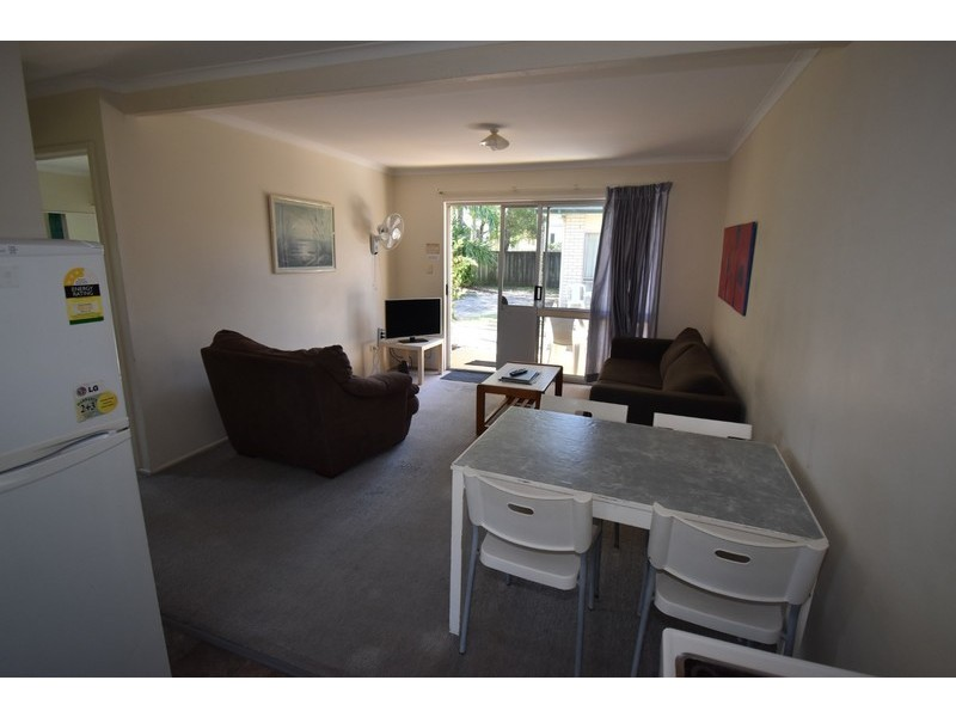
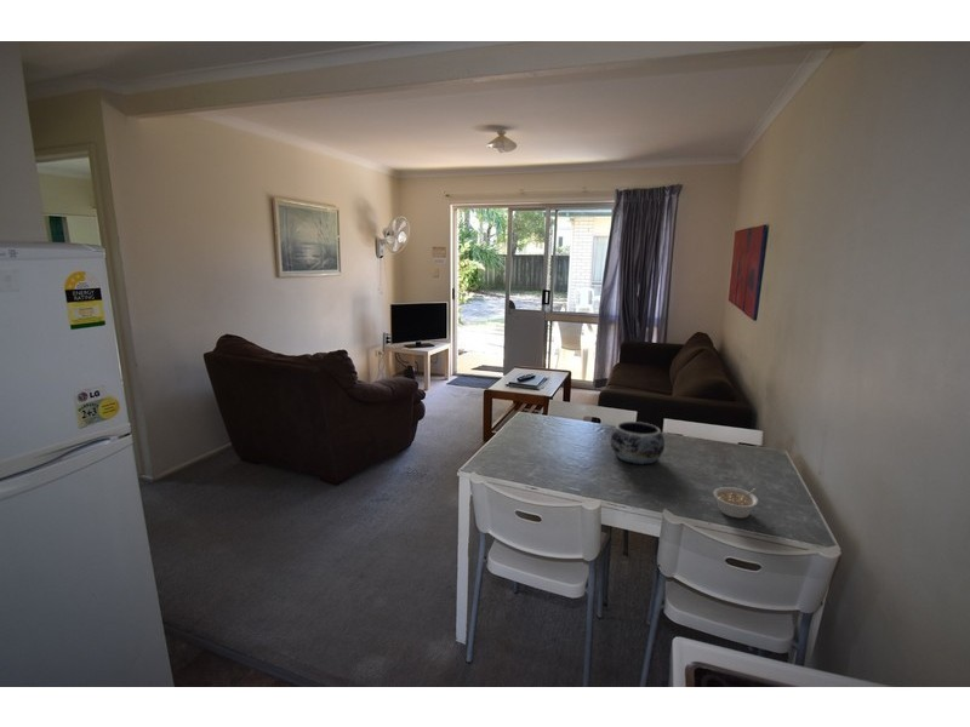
+ legume (735, 500)
+ decorative bowl (637, 442)
